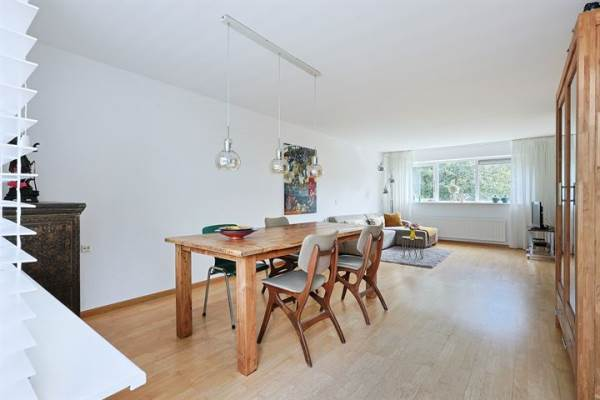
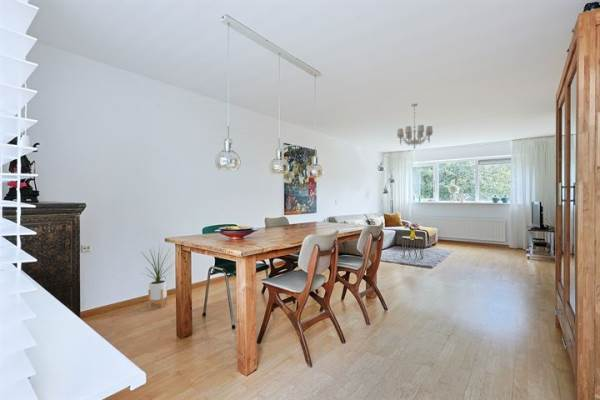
+ house plant (157, 274)
+ chandelier (414, 126)
